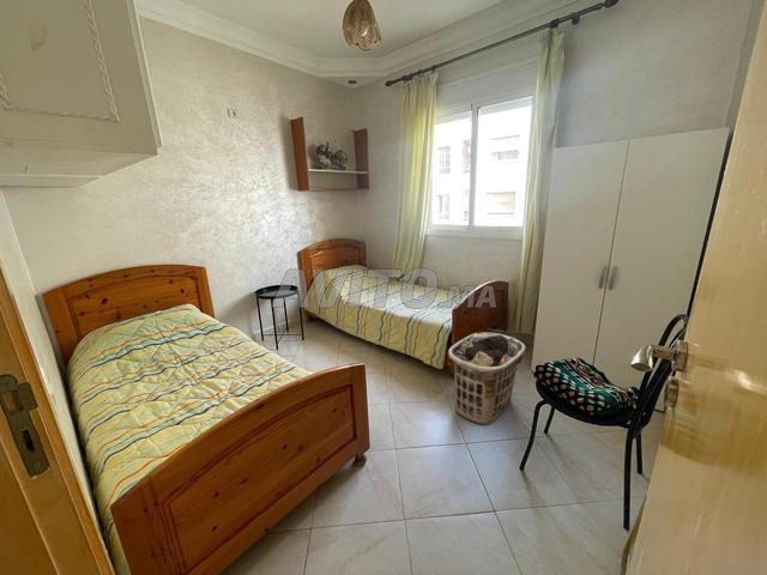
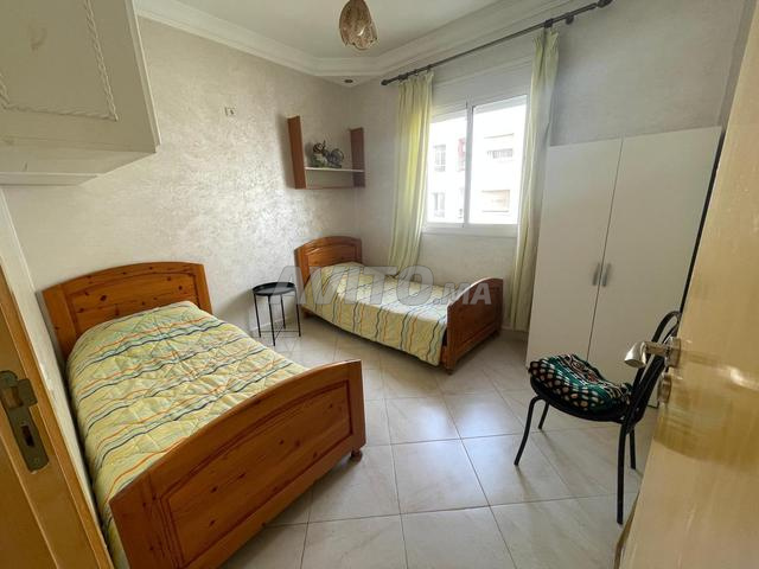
- clothes hamper (485, 371)
